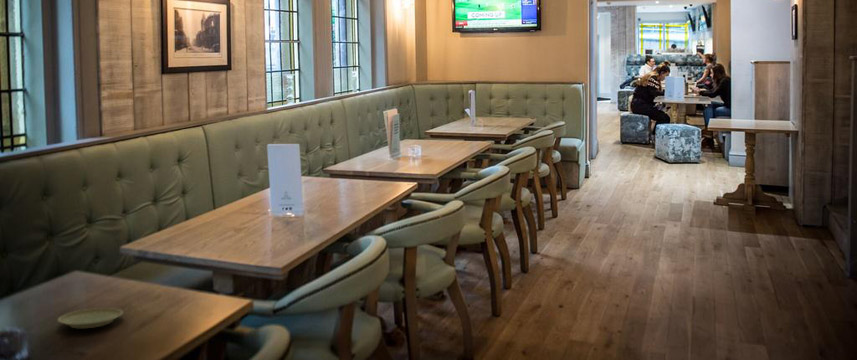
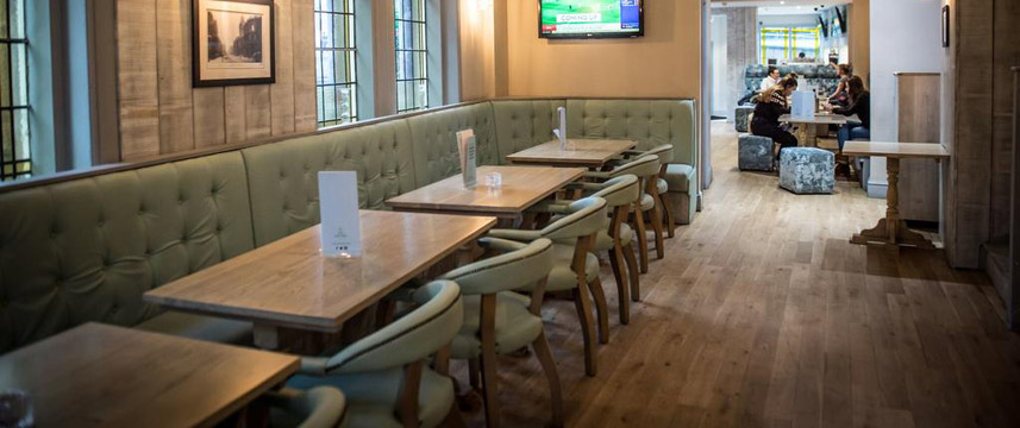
- plate (91, 319)
